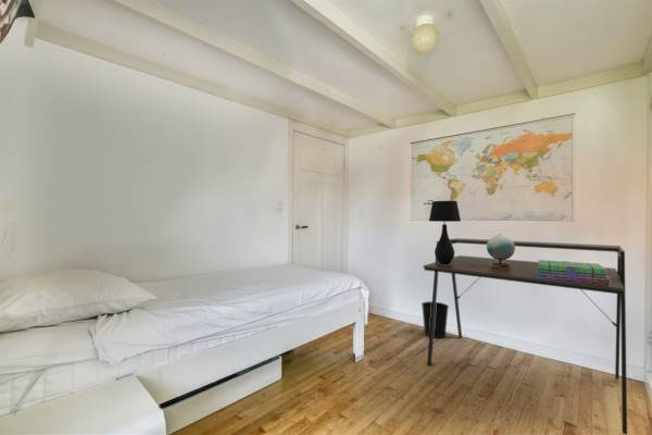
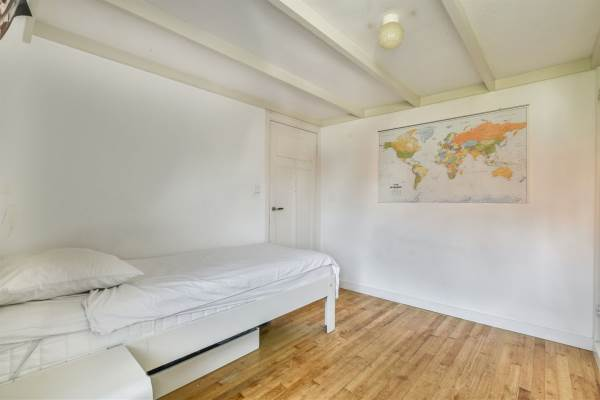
- wastebasket (435, 320)
- desk (523, 282)
- globe (500, 250)
- stack of books (568, 270)
- table lamp (444, 232)
